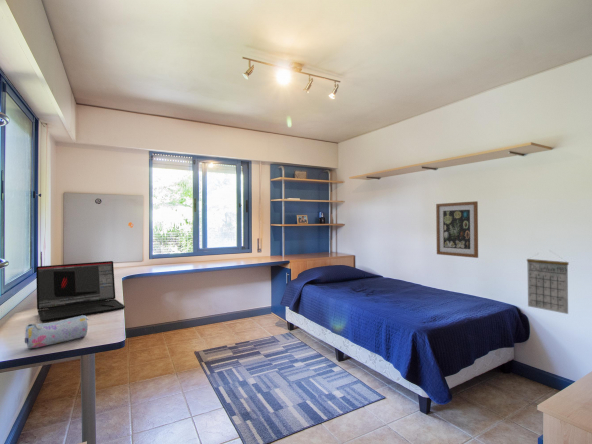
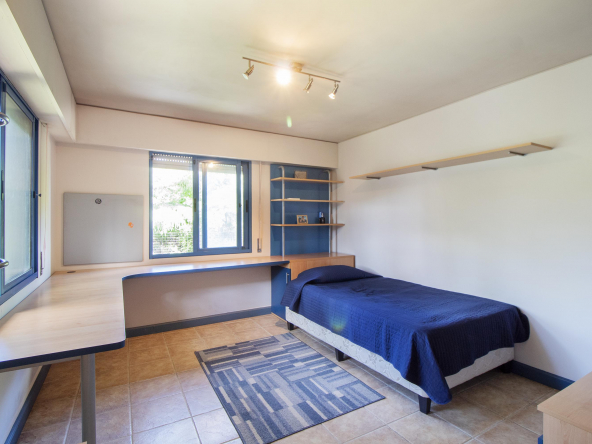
- calendar (547, 279)
- laptop (81, 287)
- wall art (456, 229)
- pencil case (57, 330)
